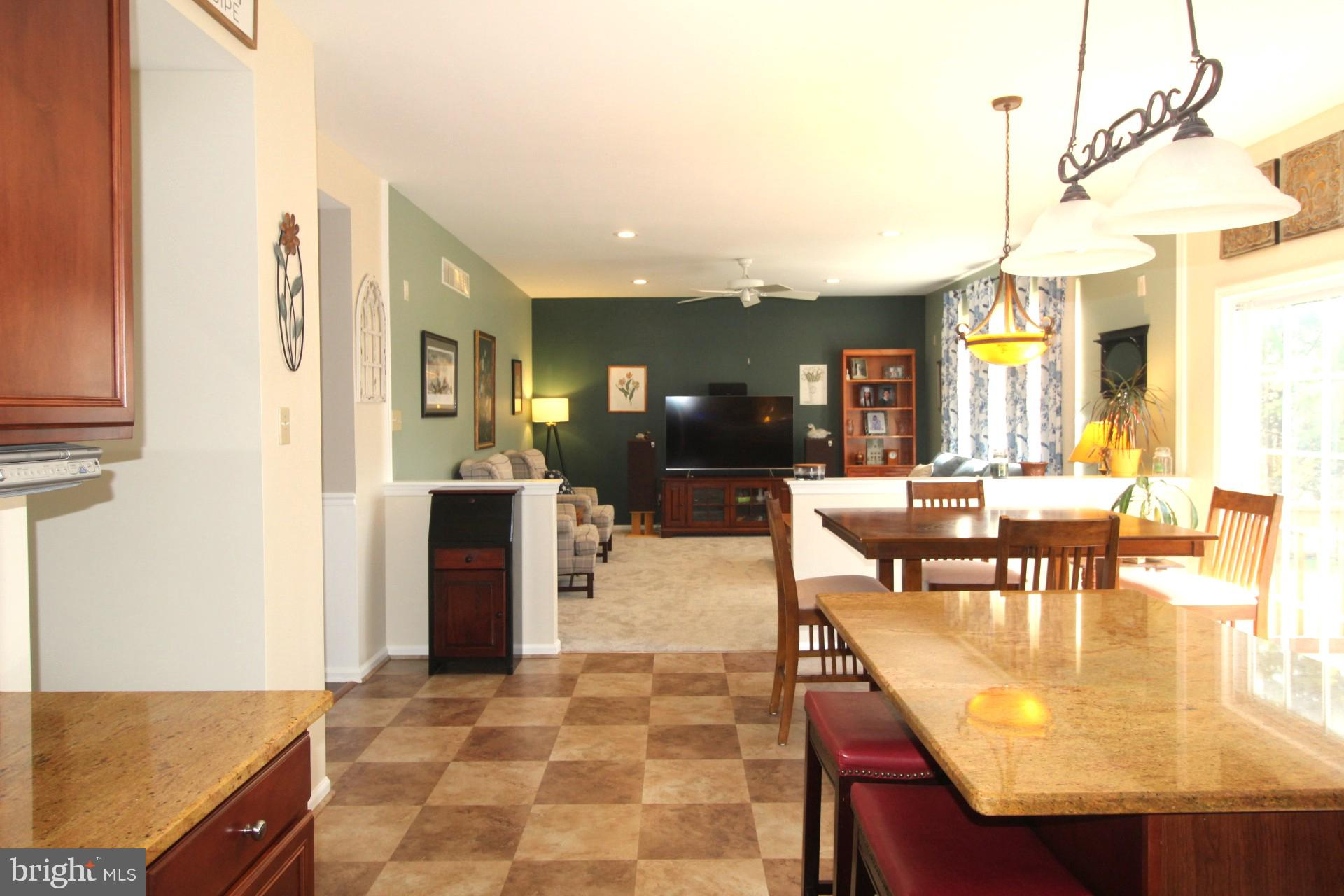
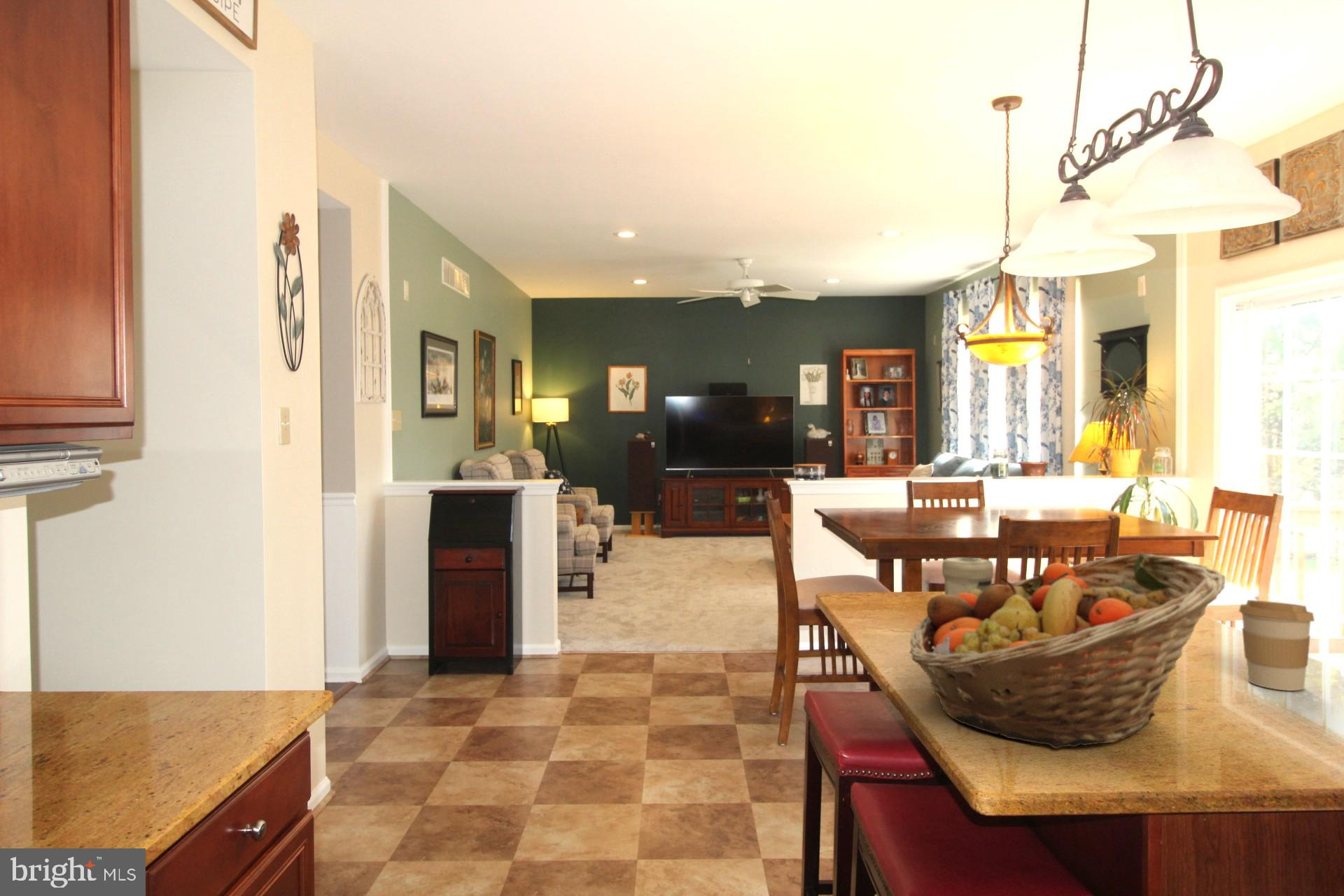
+ fruit basket (1053, 632)
+ coffee cup (1275, 641)
+ jar (967, 588)
